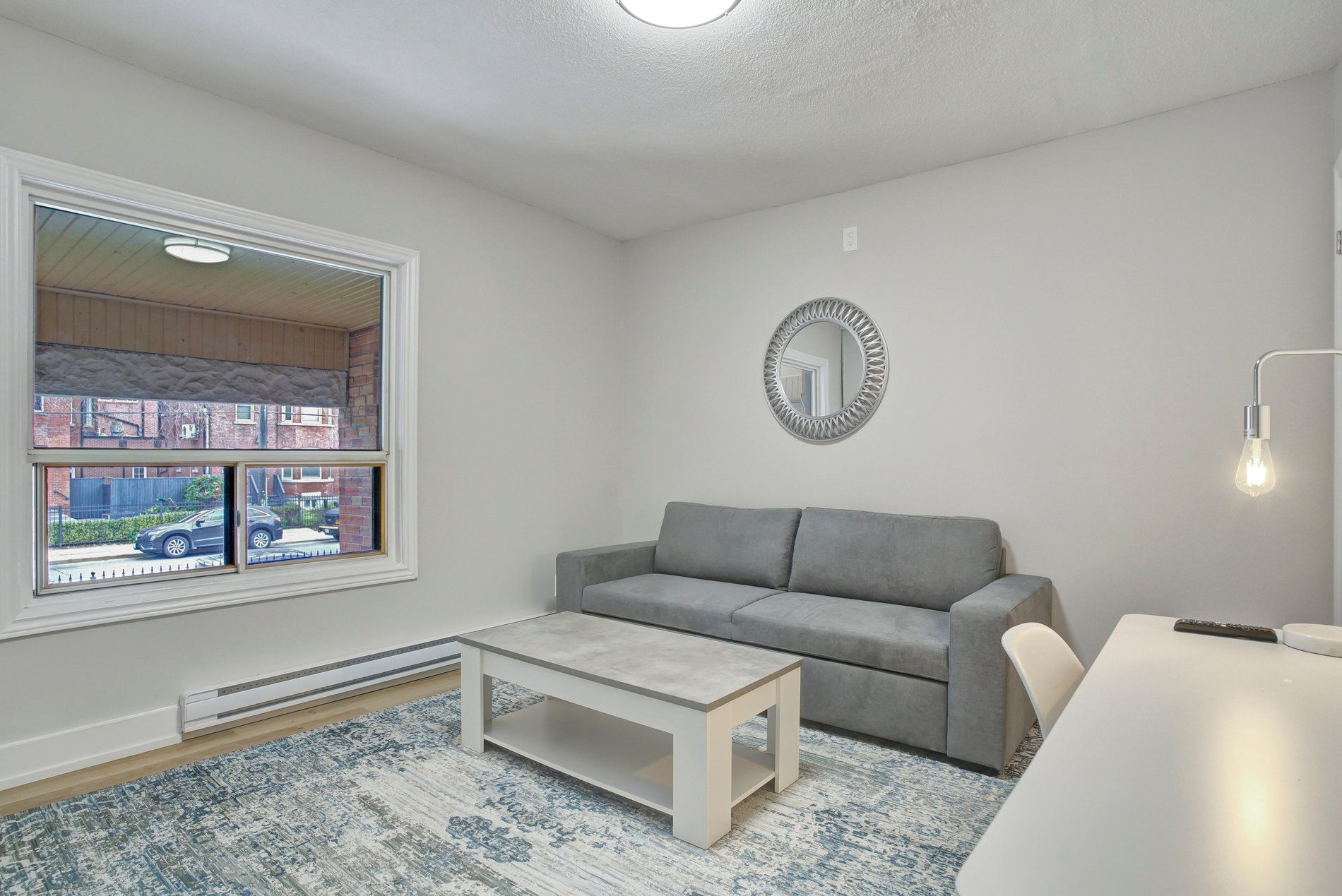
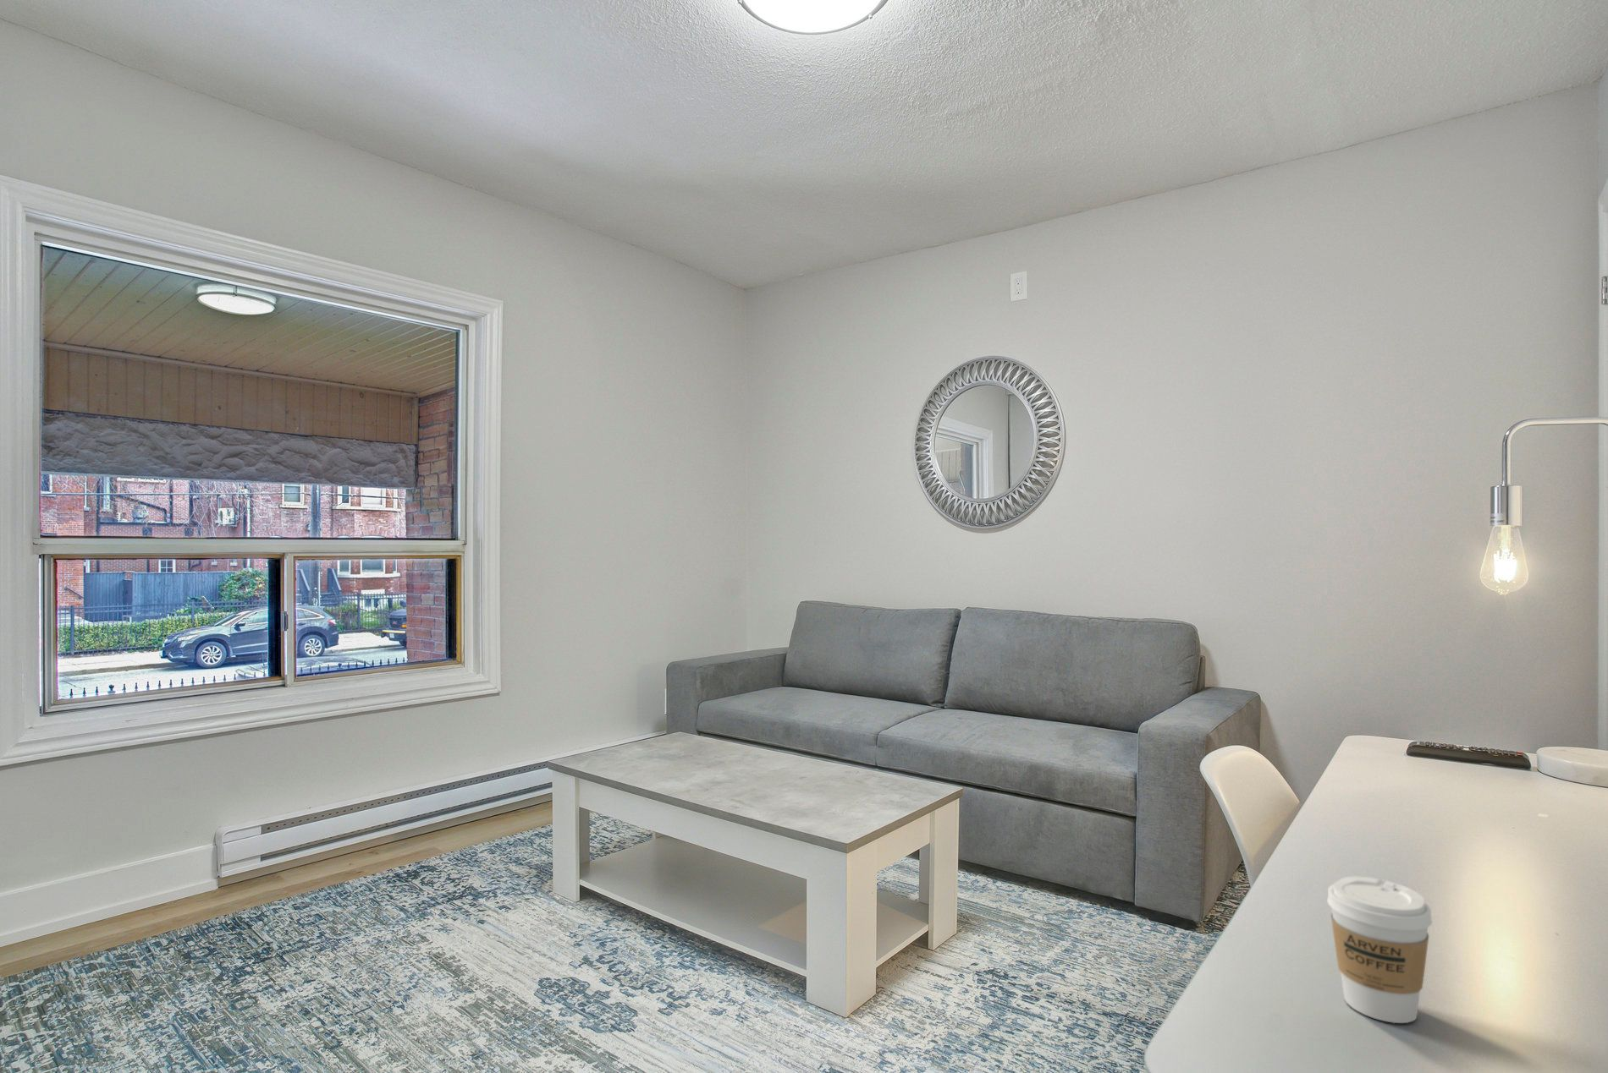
+ coffee cup (1378, 947)
